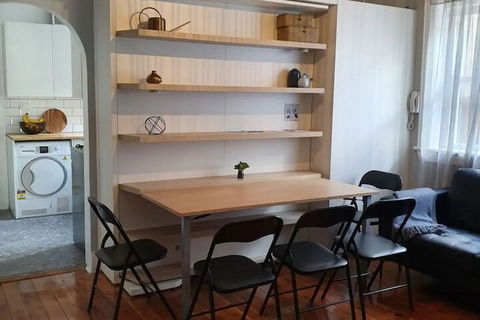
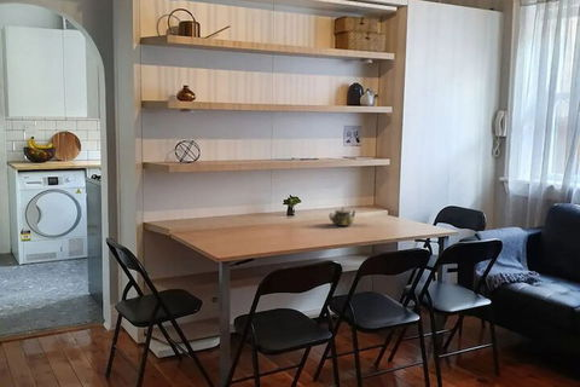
+ teapot (342, 215)
